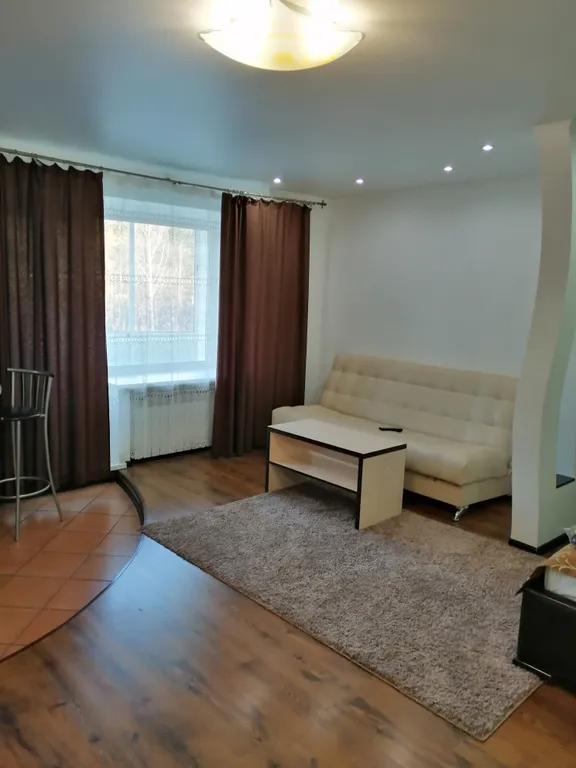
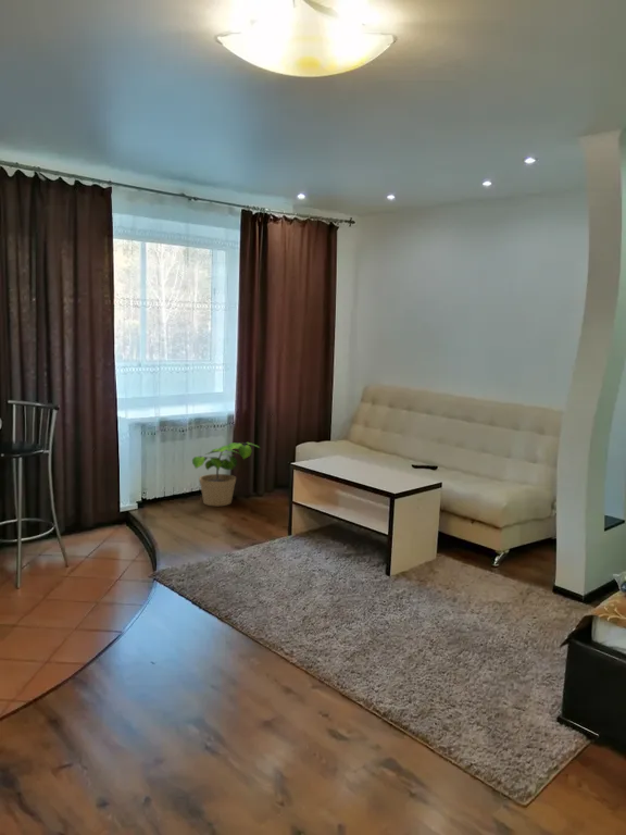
+ potted plant (224, 474)
